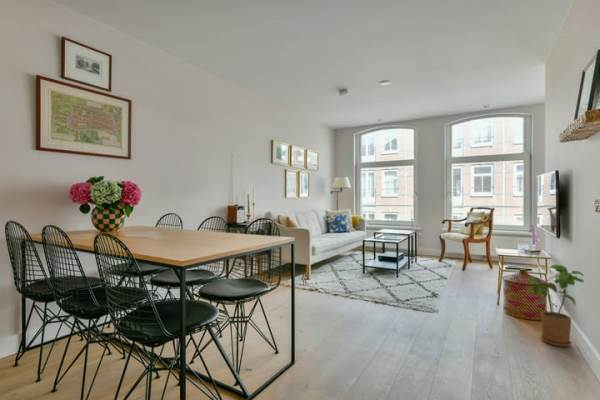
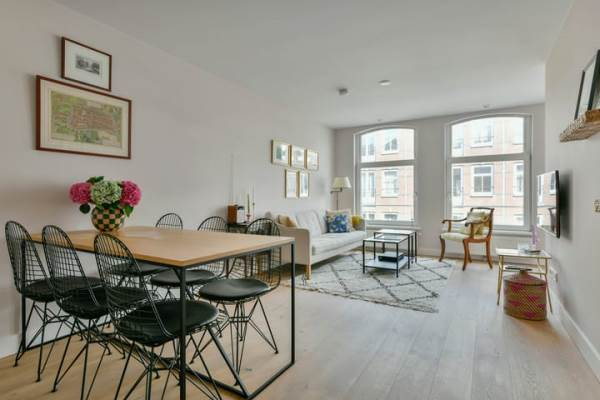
- house plant (553, 303)
